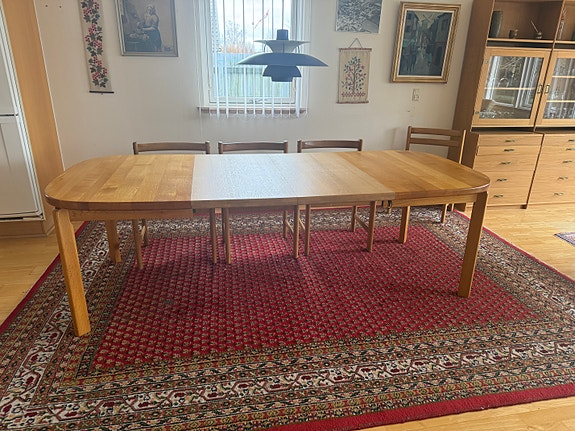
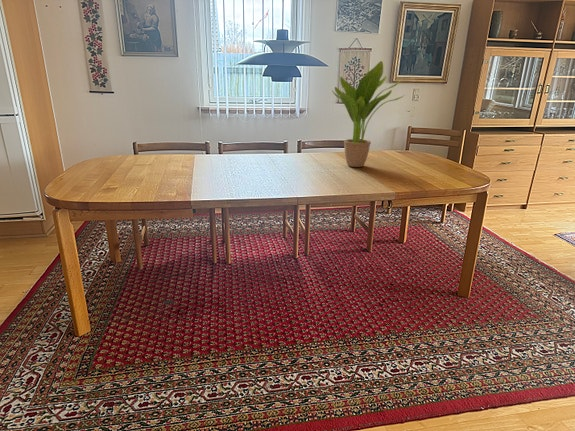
+ potted plant (367, 116)
